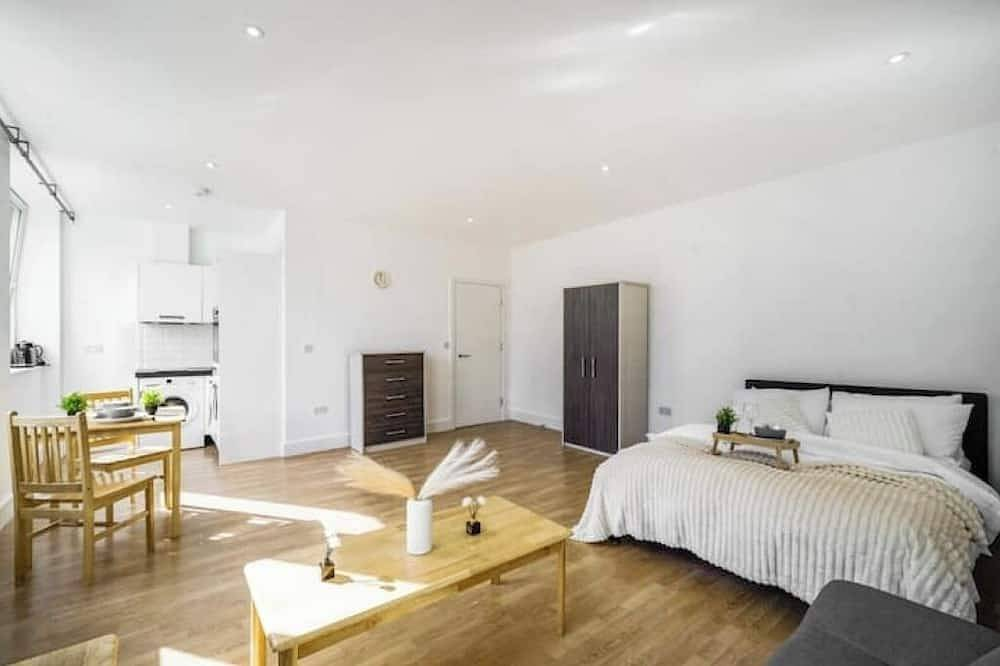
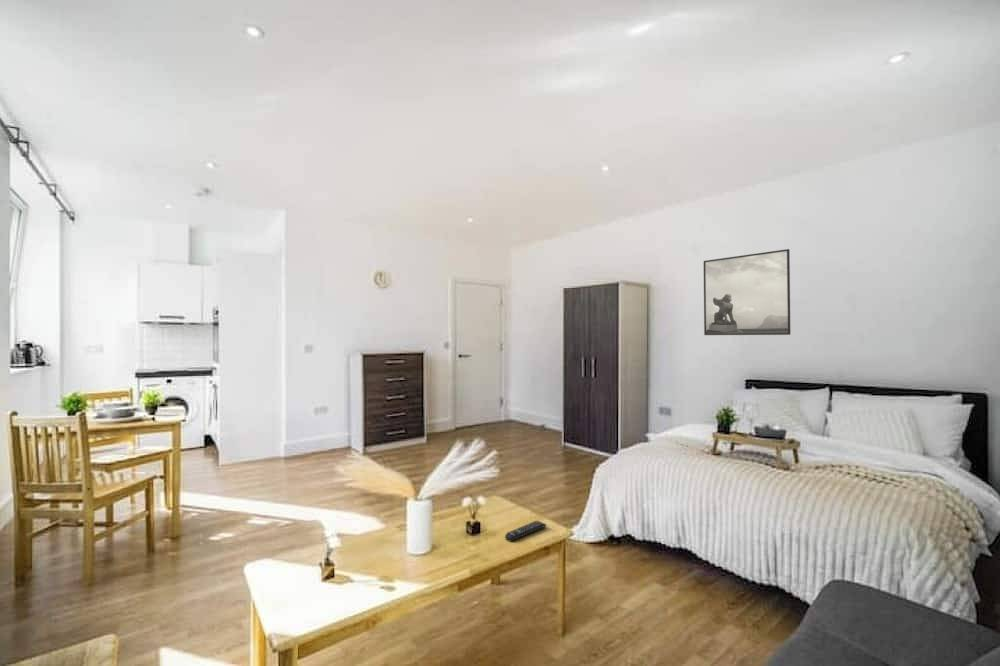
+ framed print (743, 295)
+ remote control (526, 530)
